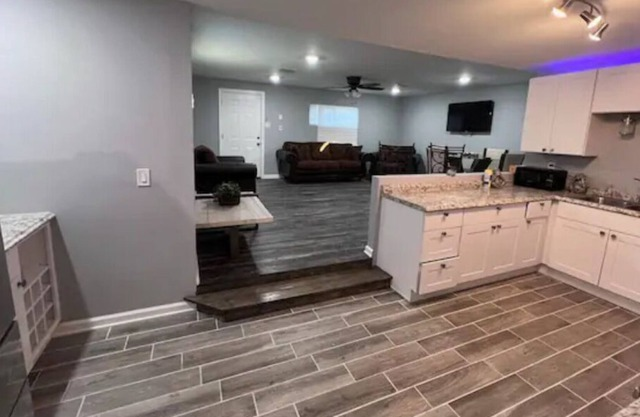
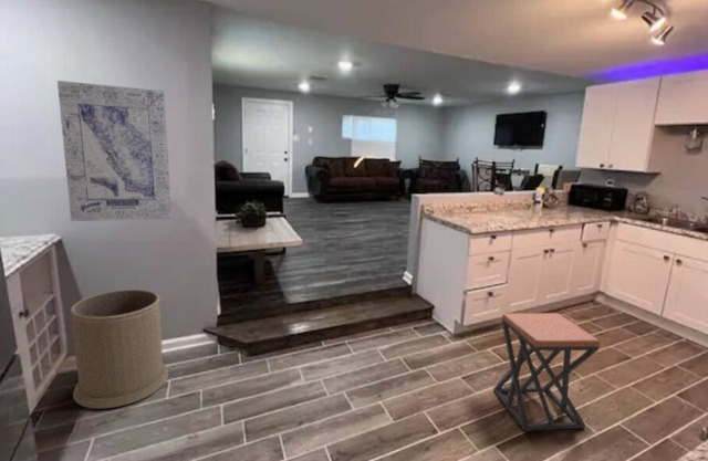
+ wall art (118, 155)
+ stool (541, 367)
+ trash can (119, 343)
